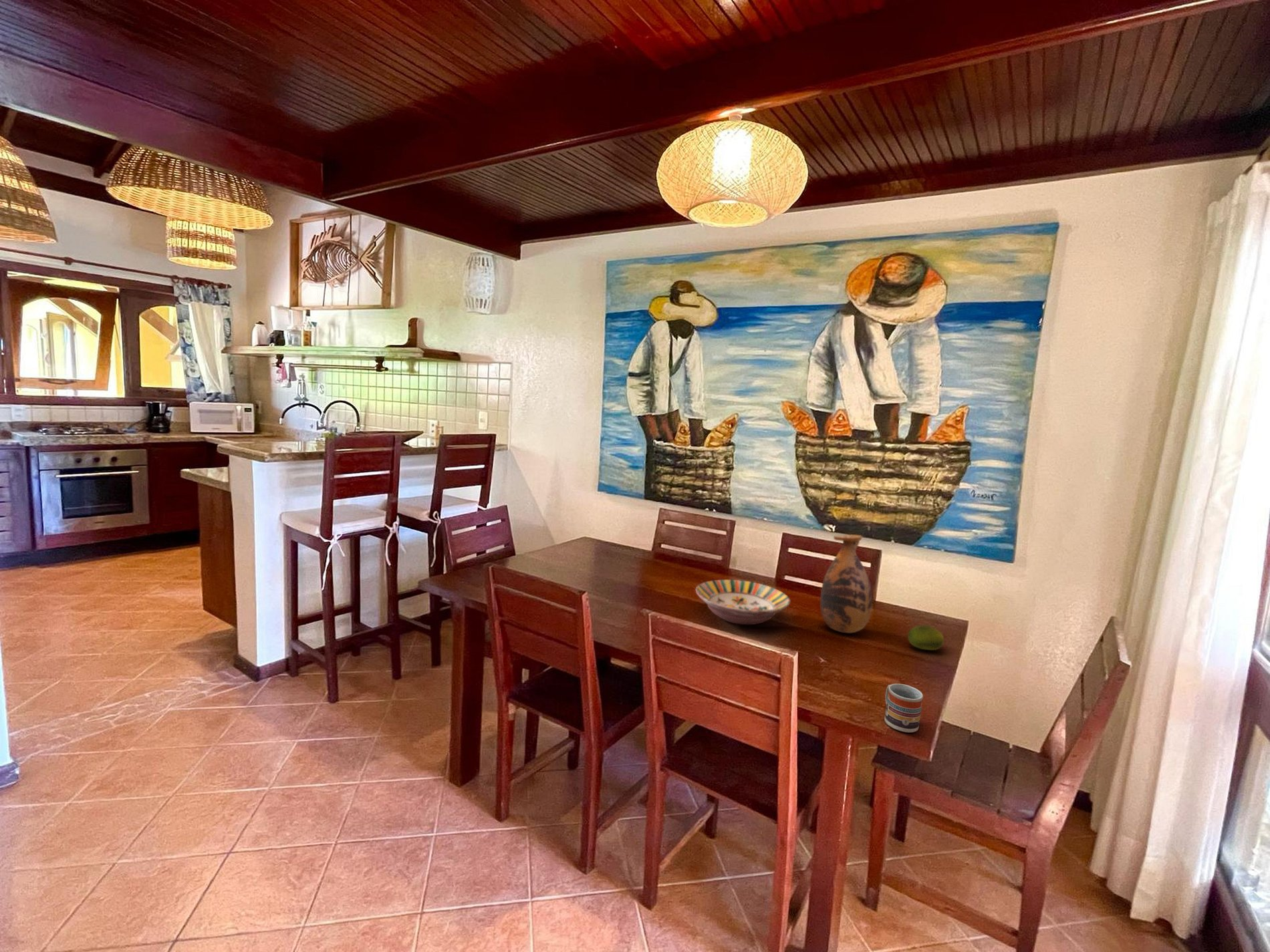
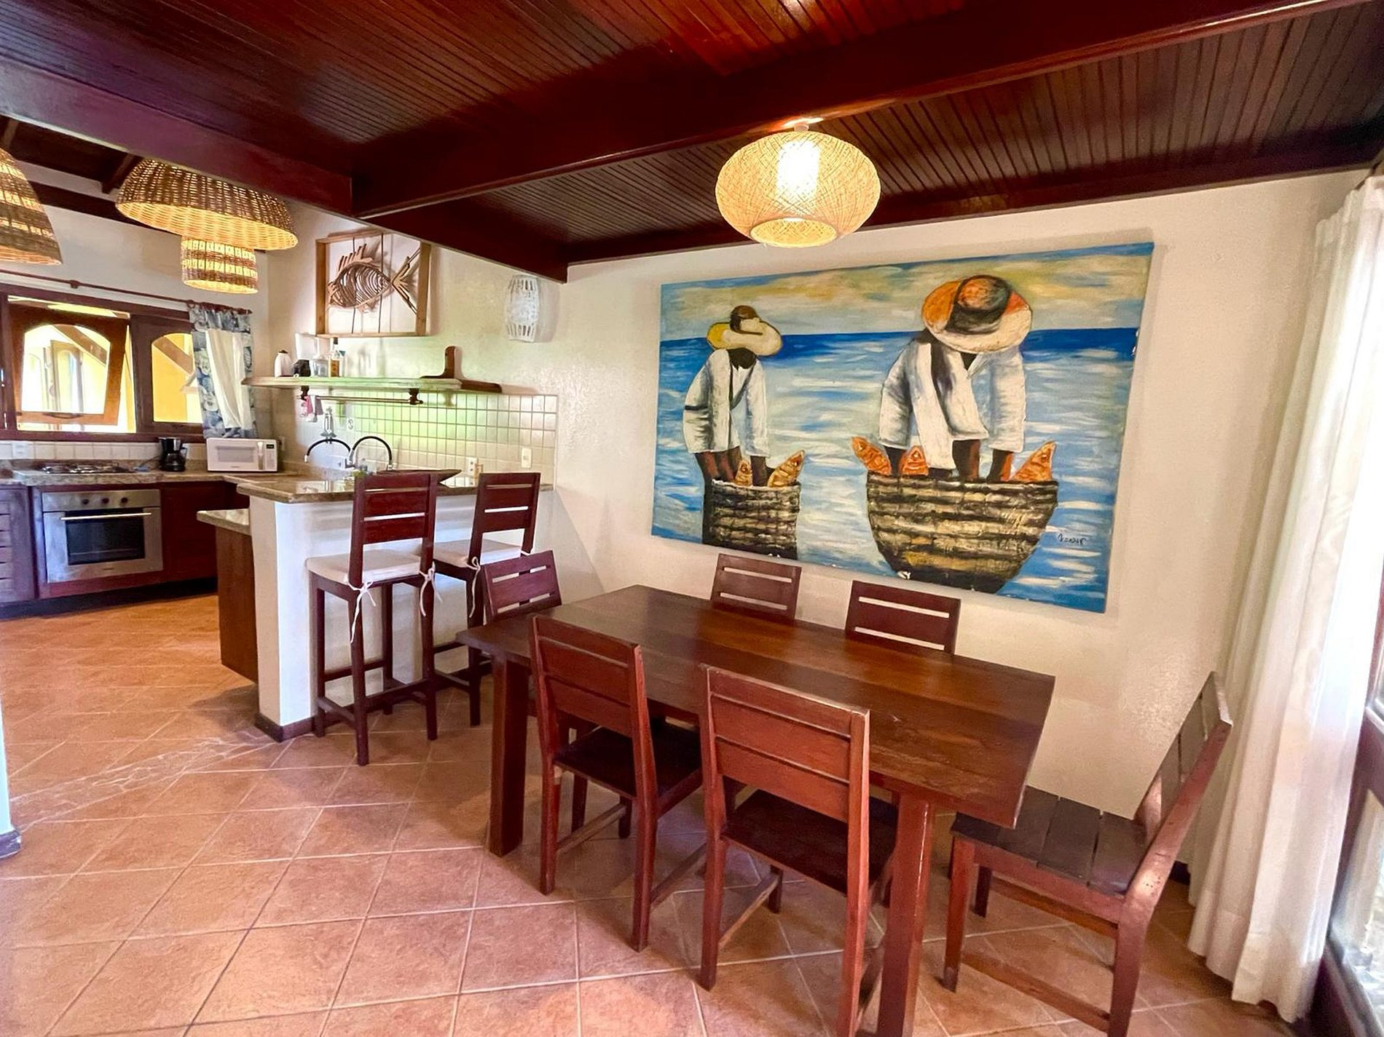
- serving bowl (741, 605)
- cup (899, 704)
- fruit (924, 637)
- vase (848, 583)
